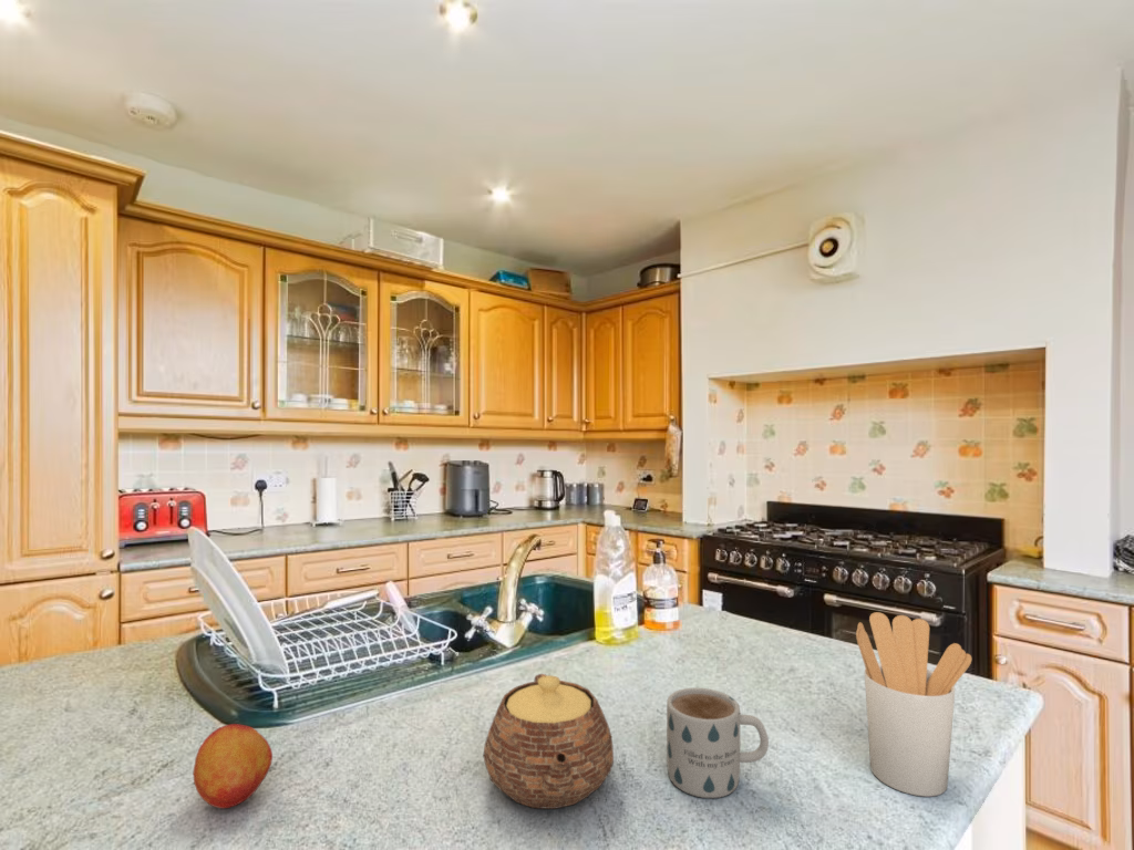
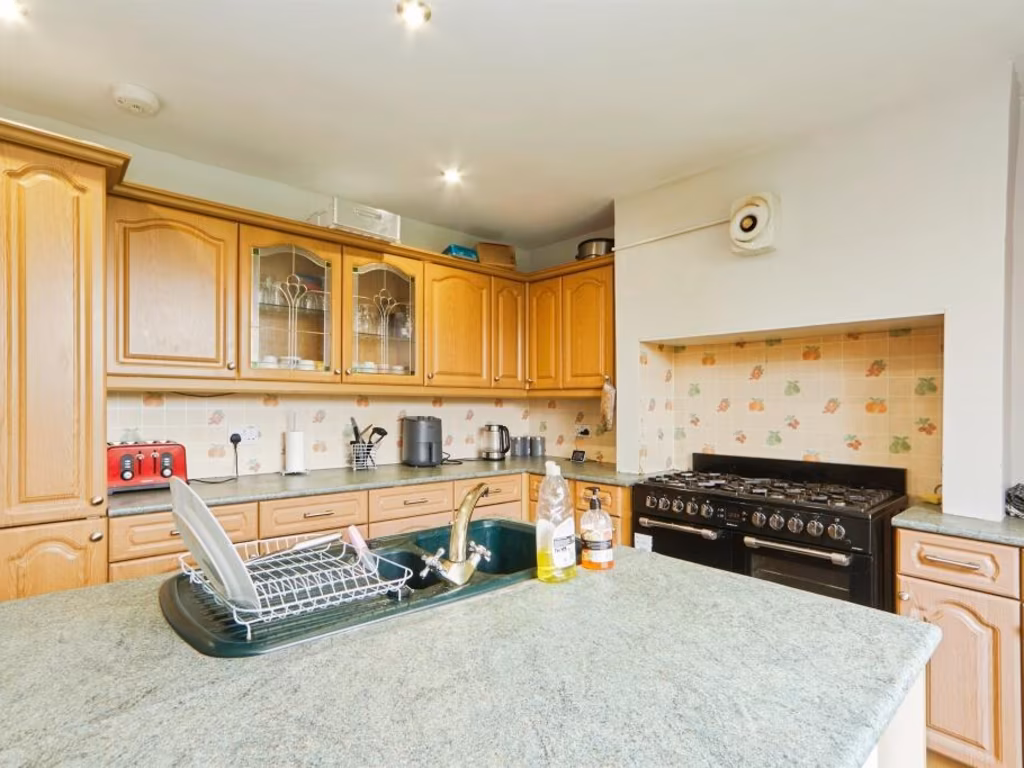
- fruit (233, 763)
- utensil holder (904, 694)
- teapot (549, 733)
- mug (717, 740)
